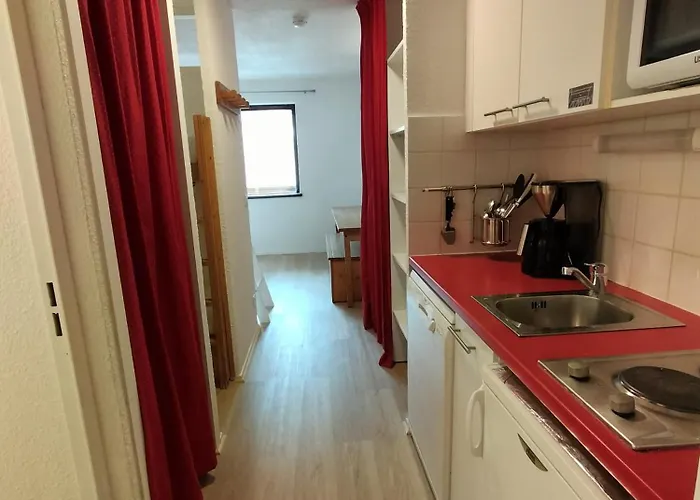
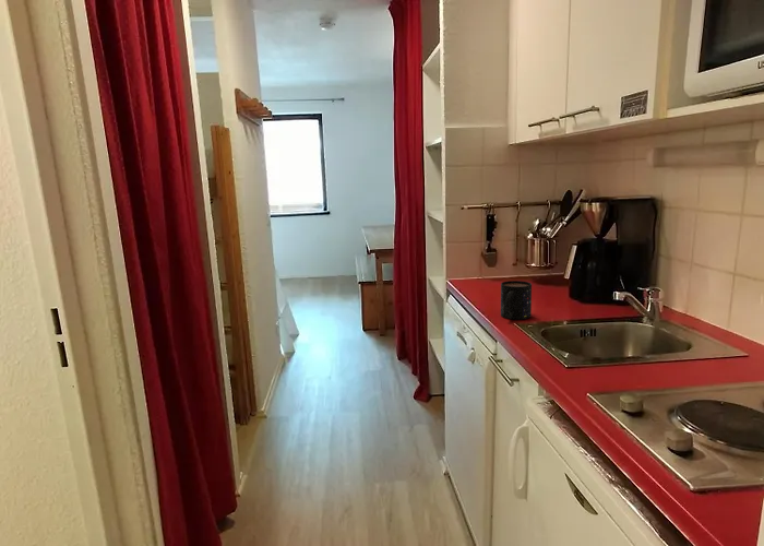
+ mug (513, 300)
